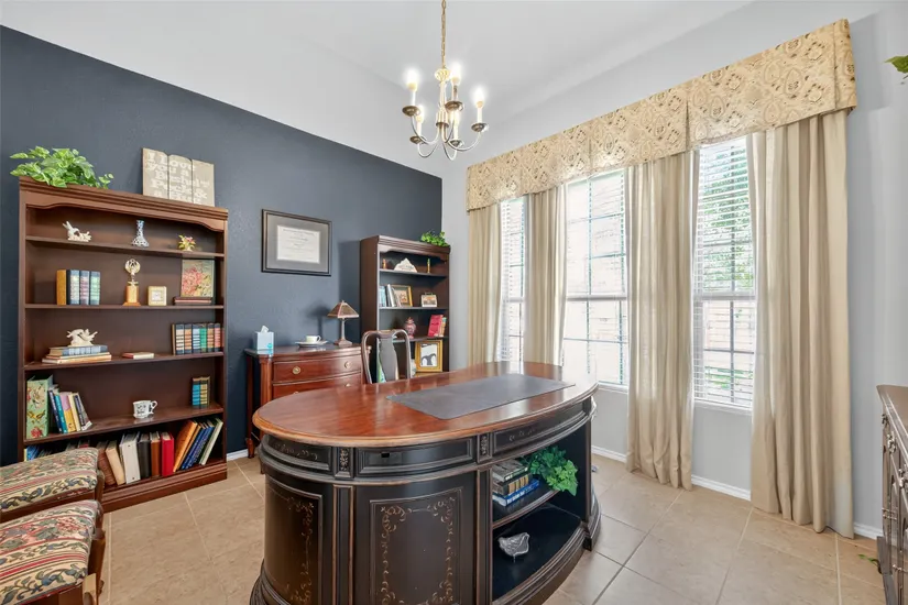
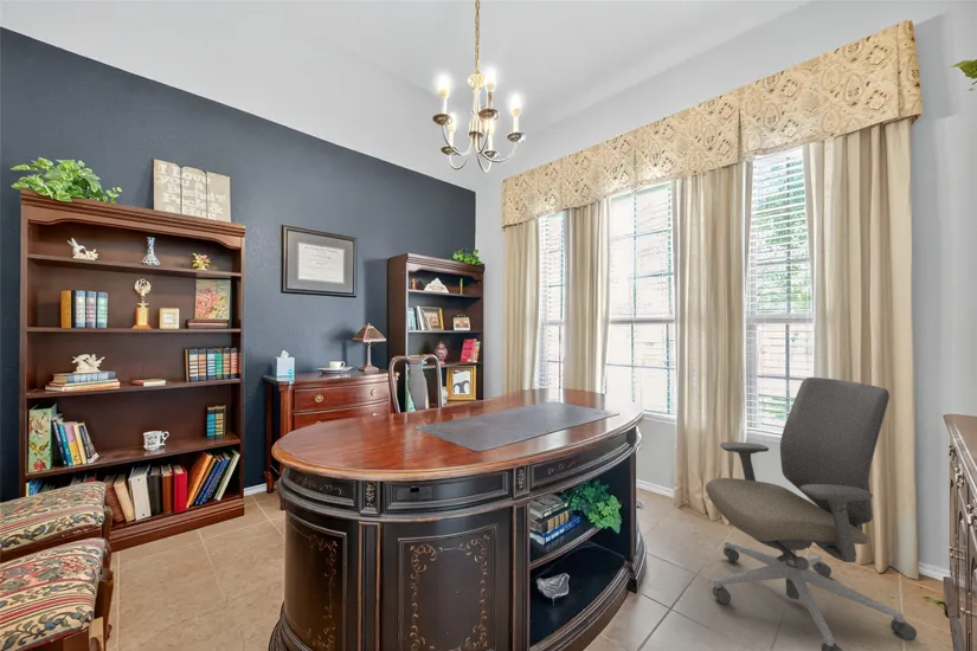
+ office chair (788, 491)
